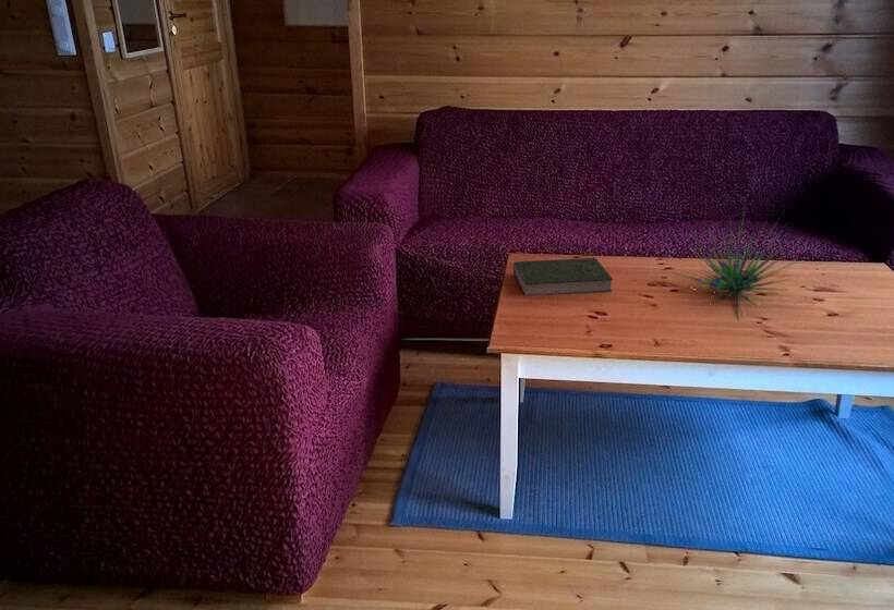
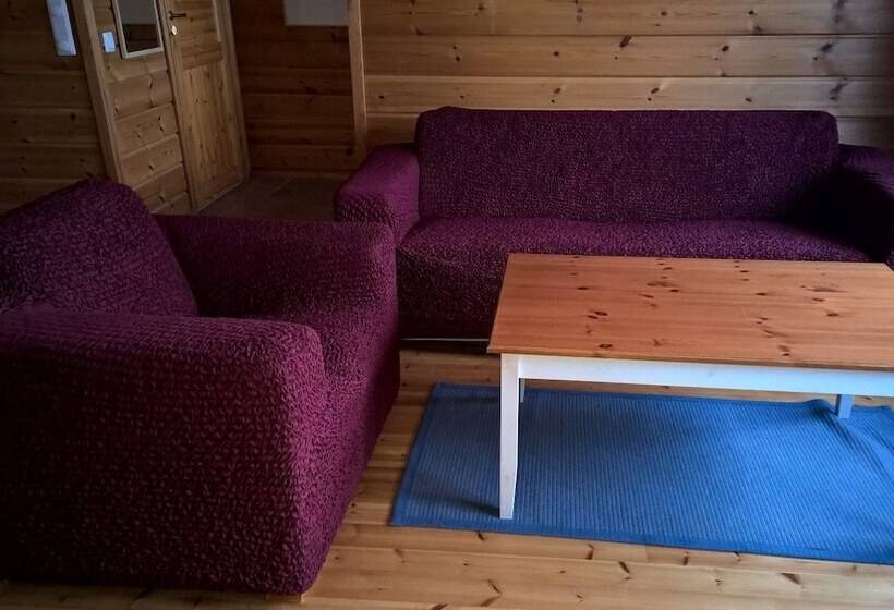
- plant (737, 247)
- book (560, 276)
